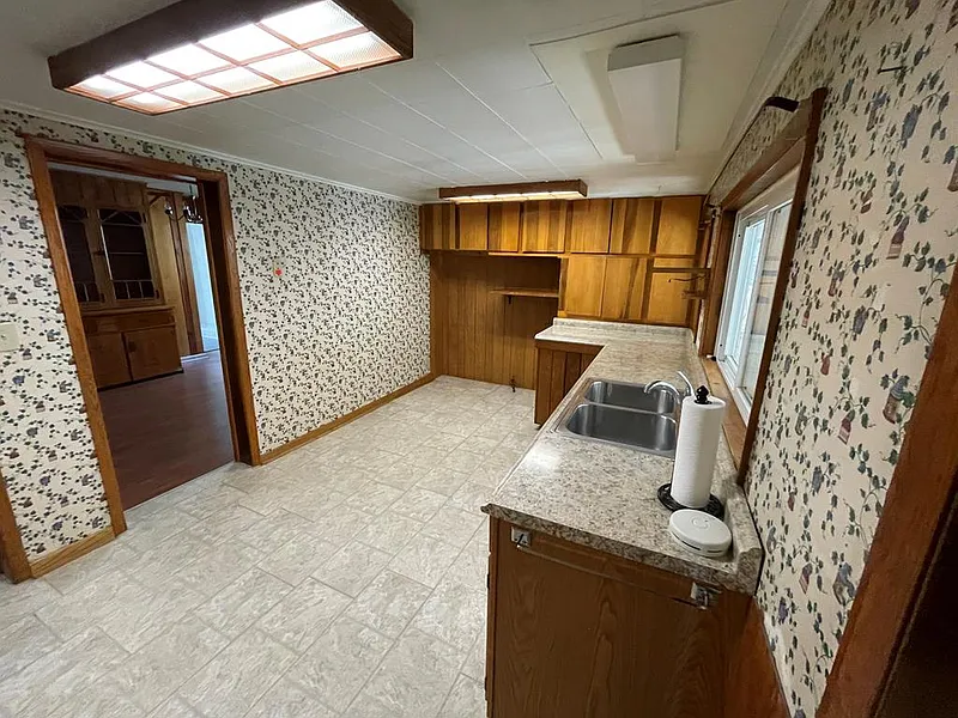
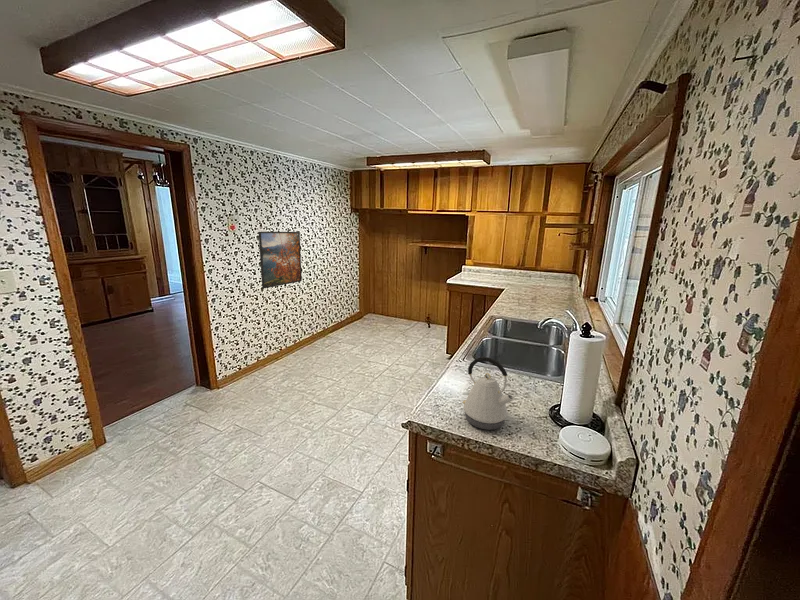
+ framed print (281, 258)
+ kettle (488, 390)
